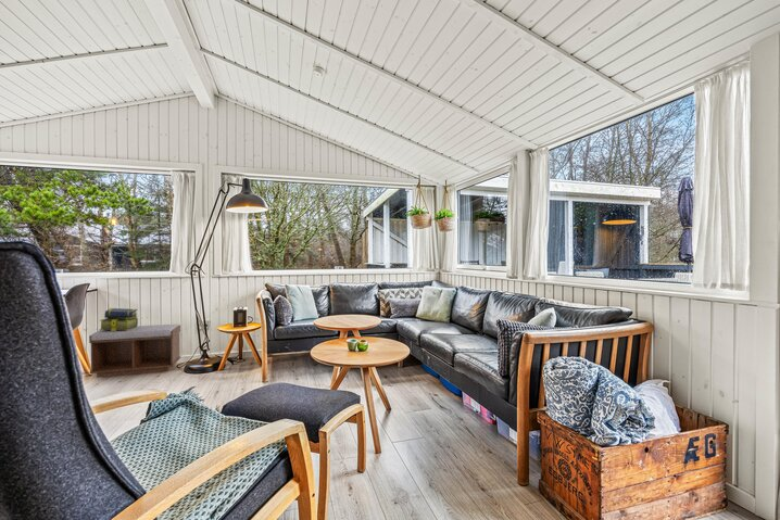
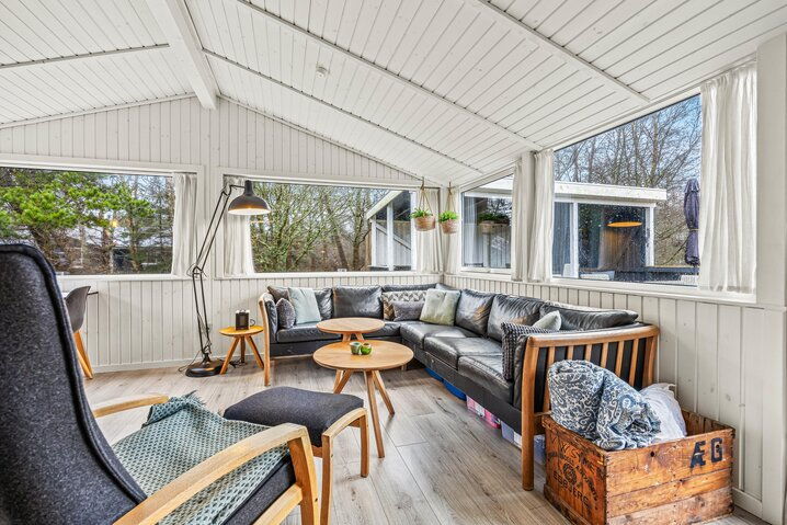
- stack of books (121, 318)
- bench (138, 348)
